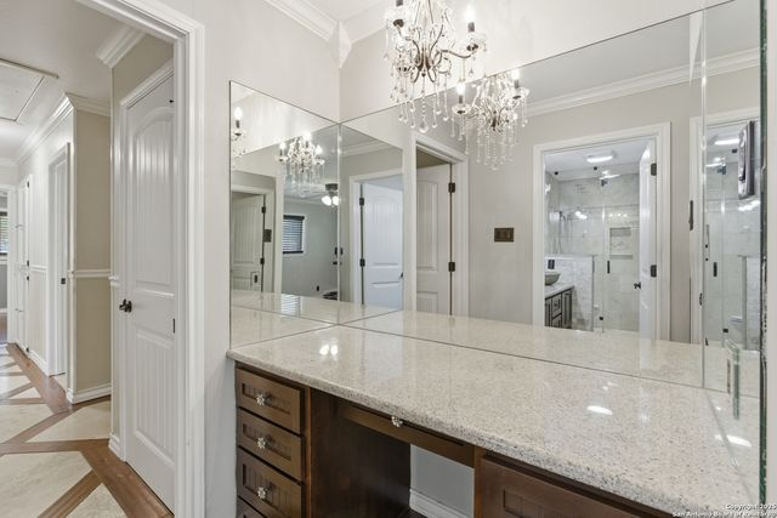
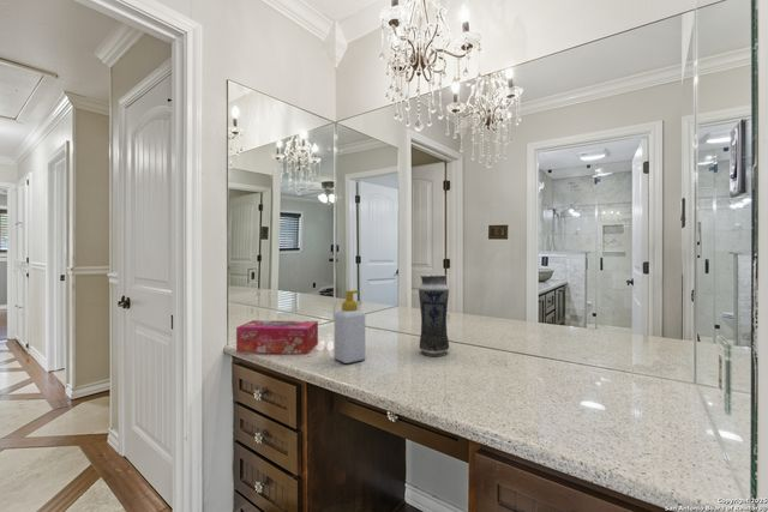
+ vase (433, 313)
+ tissue box (278, 336)
+ soap bottle (349, 325)
